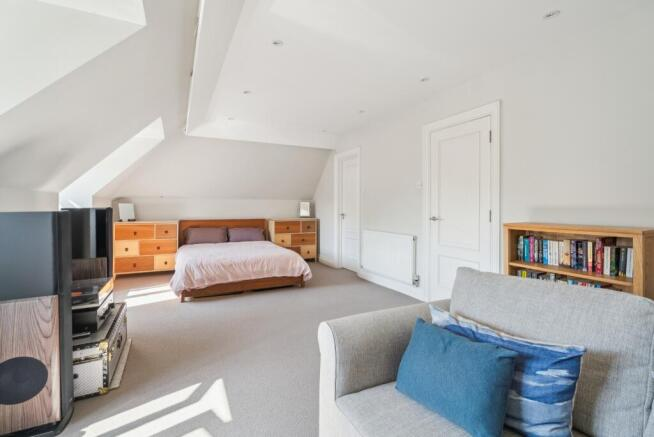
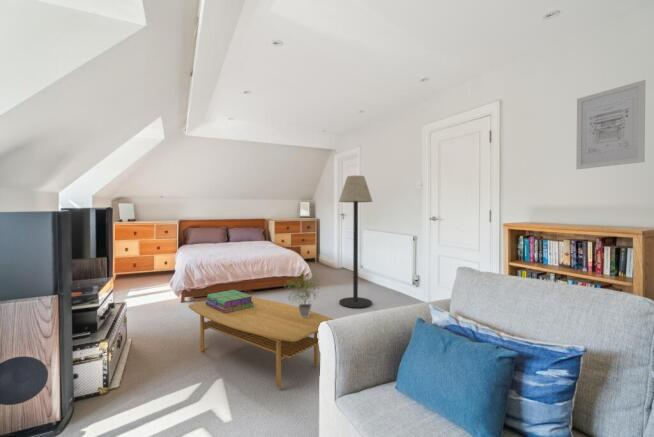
+ potted plant (302, 291)
+ floor lamp (355, 240)
+ coffee table (256, 334)
+ wall art (608, 128)
+ stack of books (229, 300)
